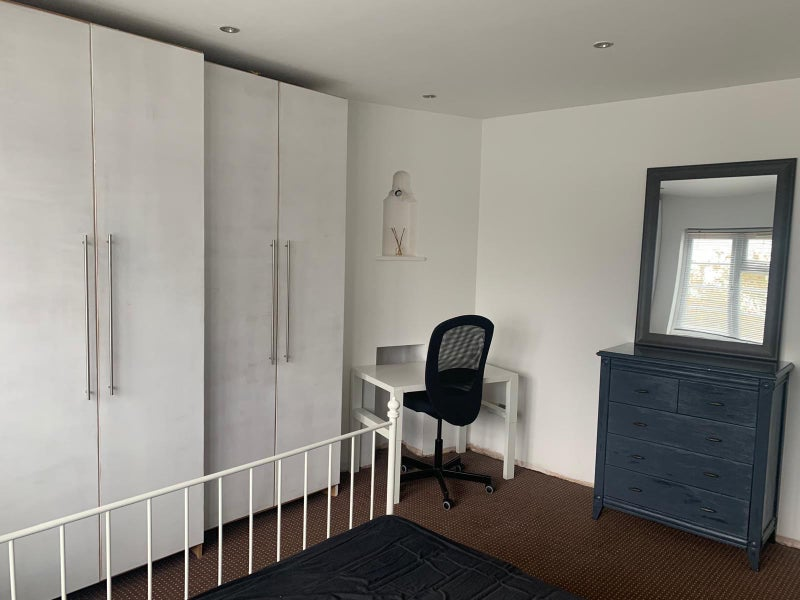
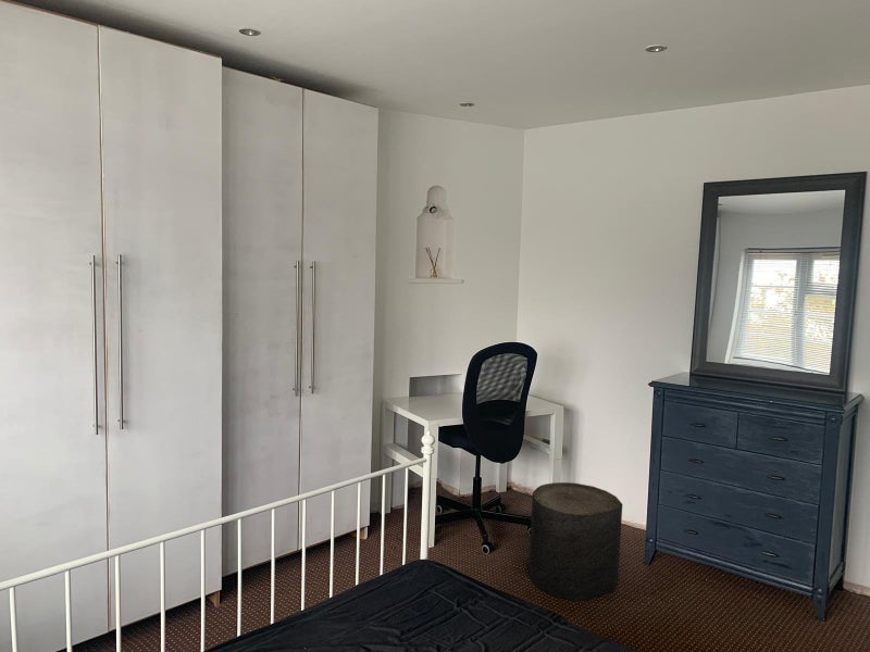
+ stool (573, 537)
